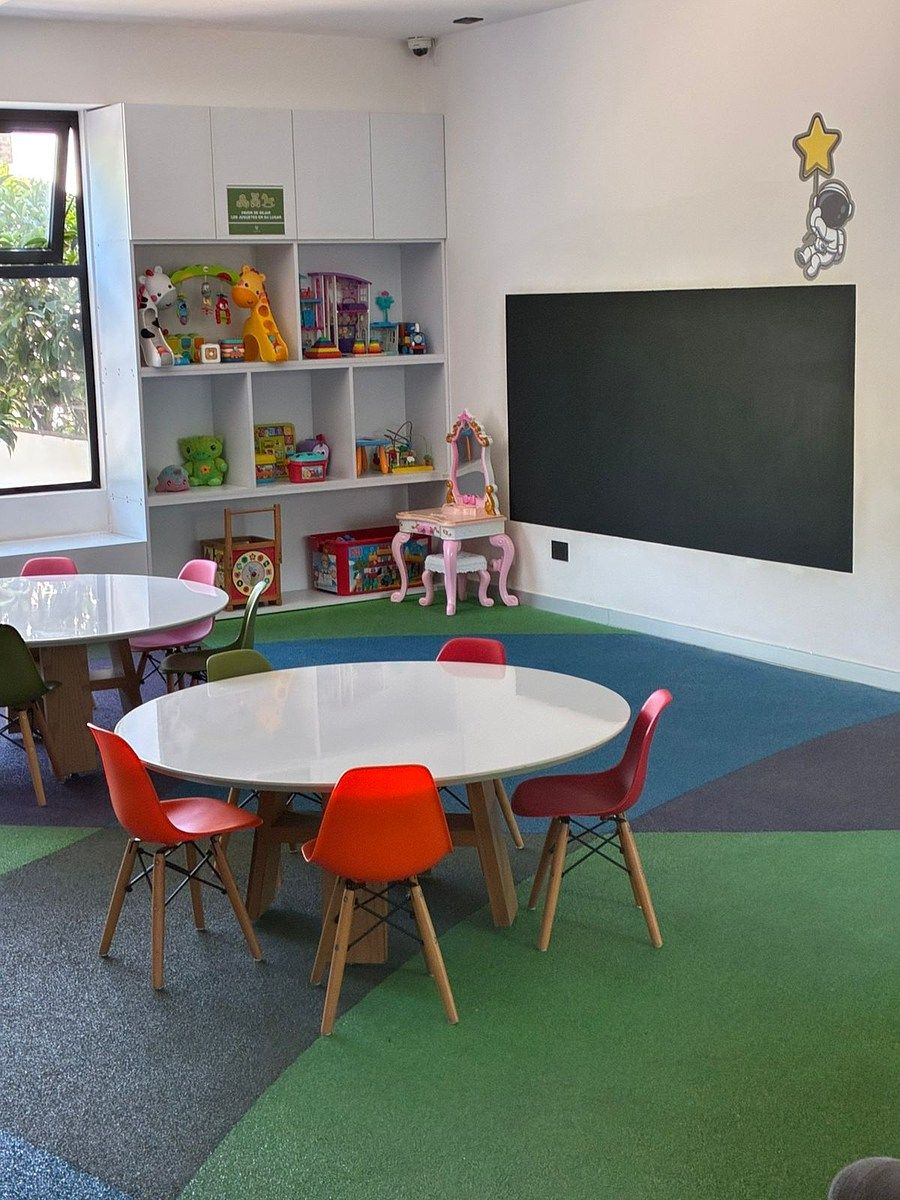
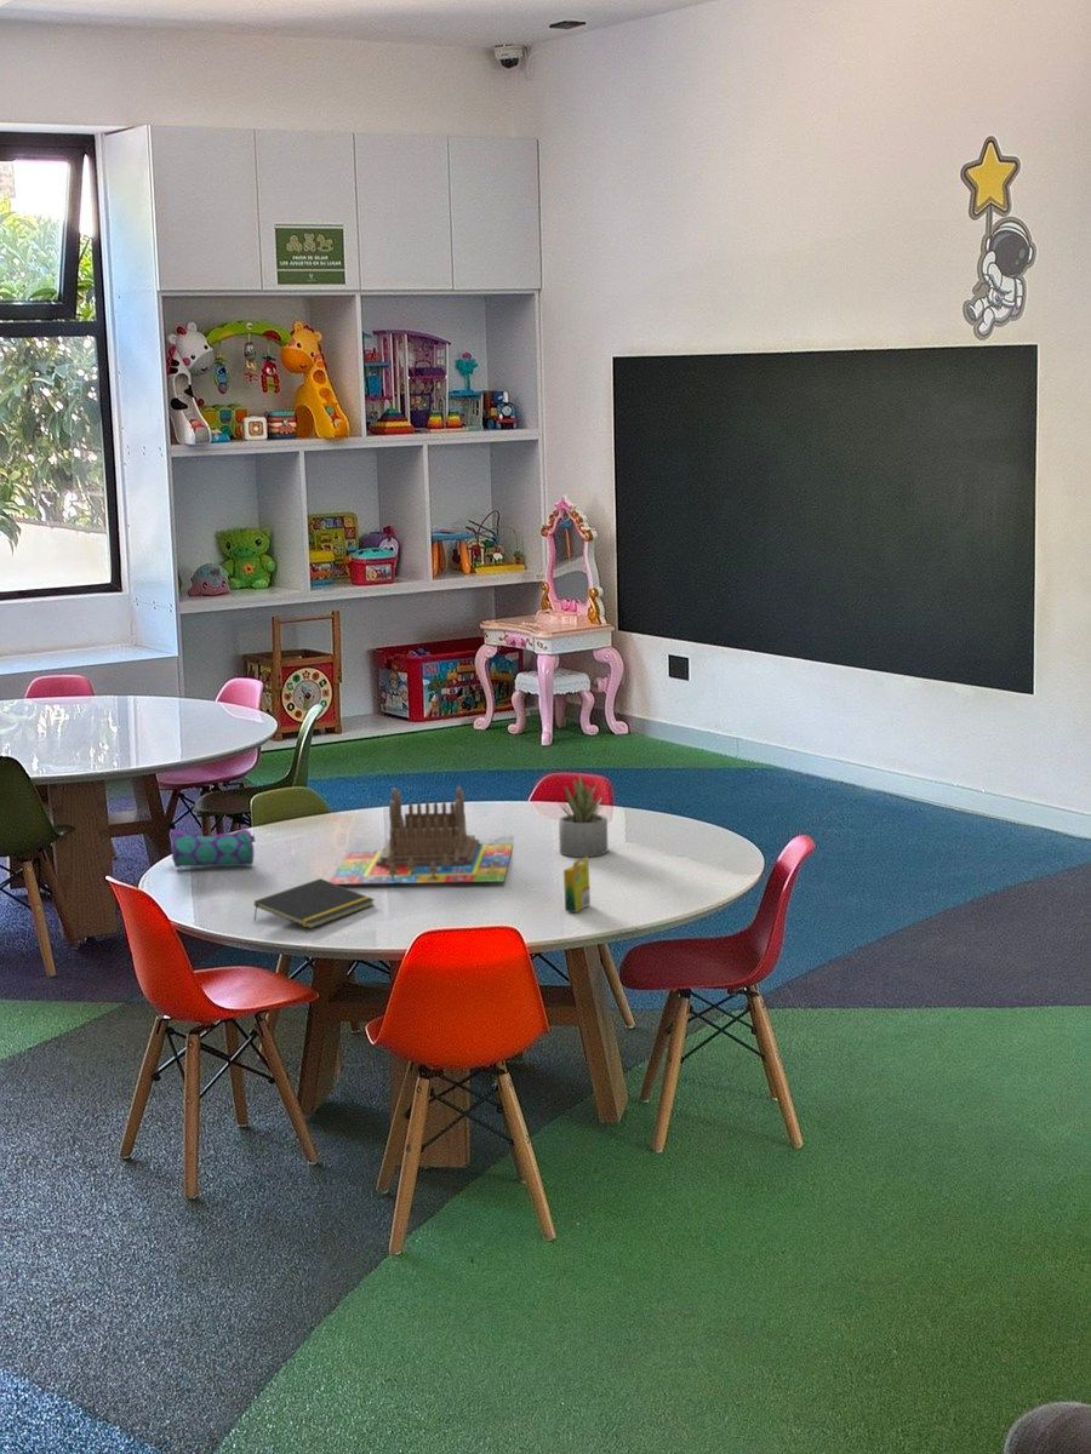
+ notepad (315, 903)
+ board game (427, 820)
+ pencil case (212, 847)
+ succulent plant (582, 813)
+ crayon box (577, 883)
